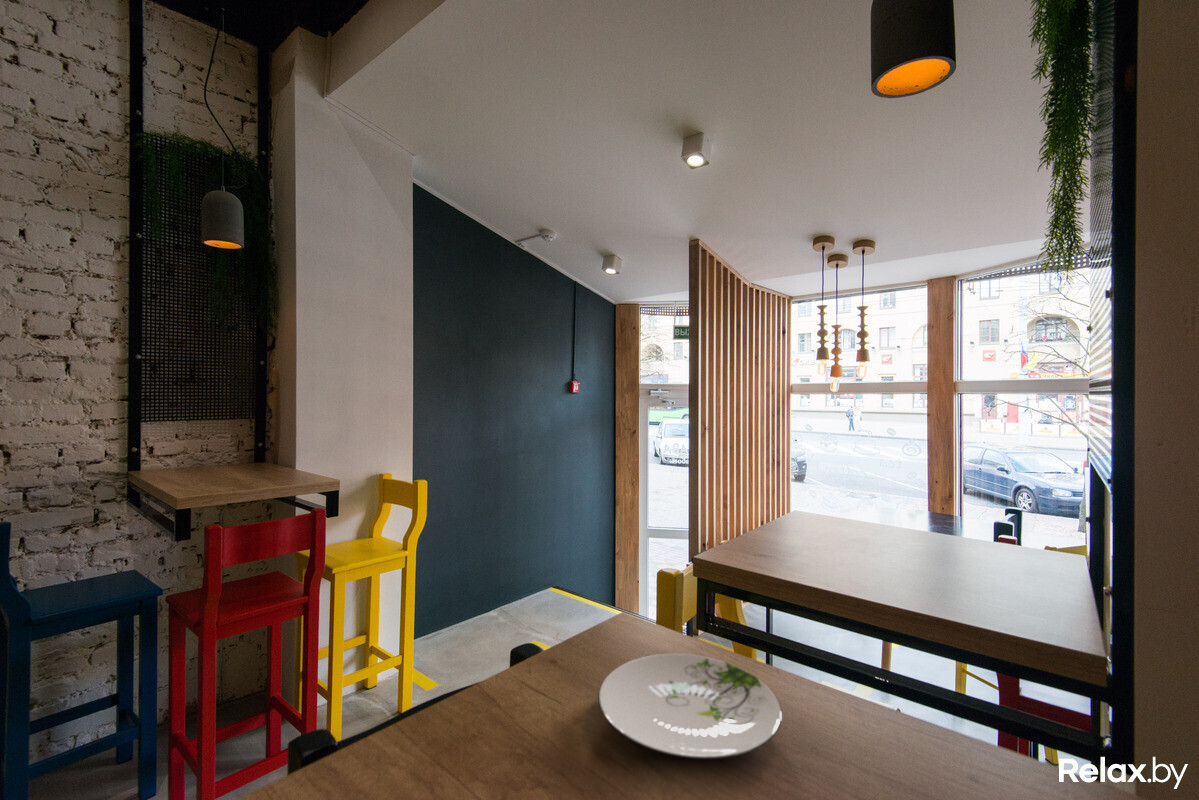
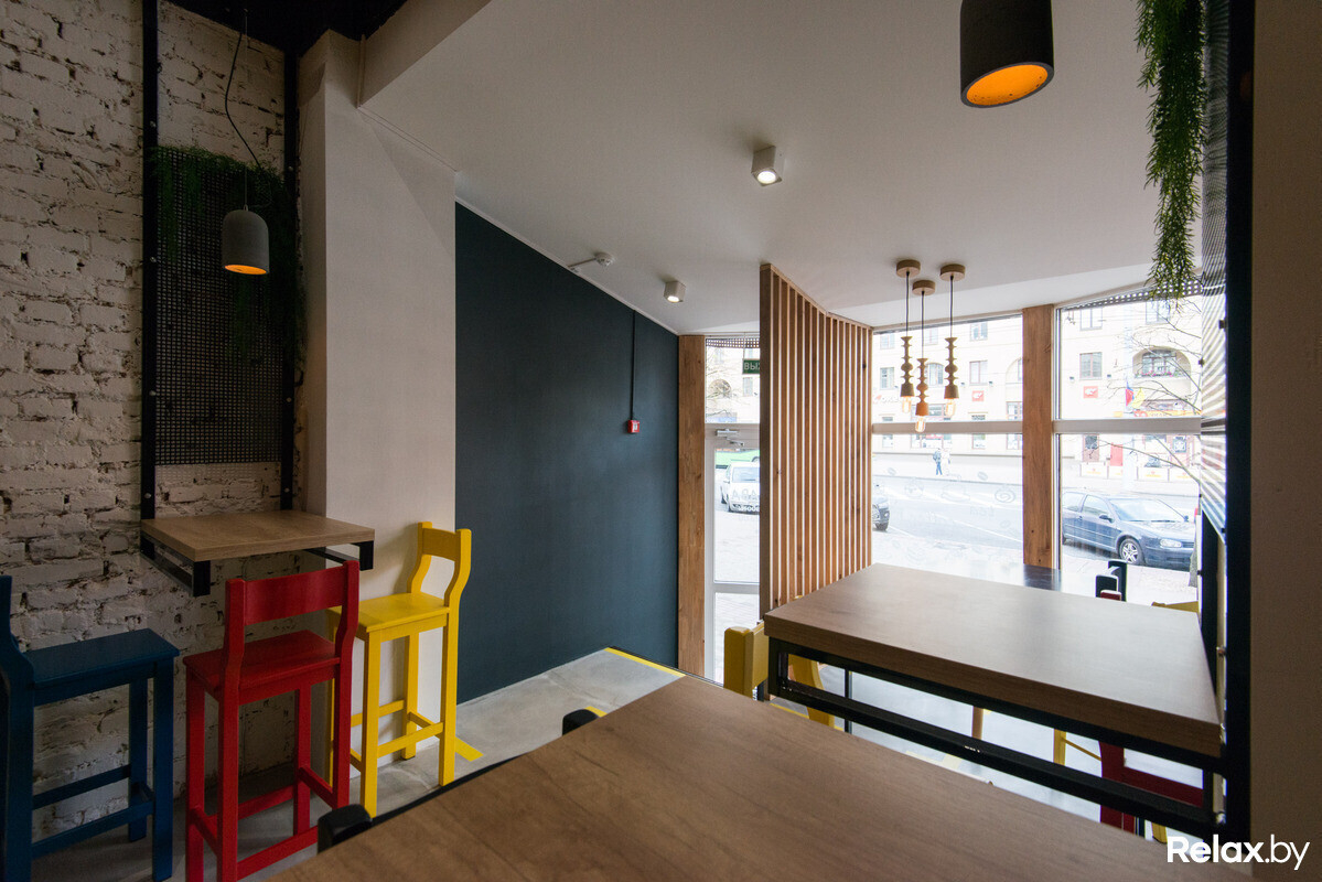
- plate (687, 708)
